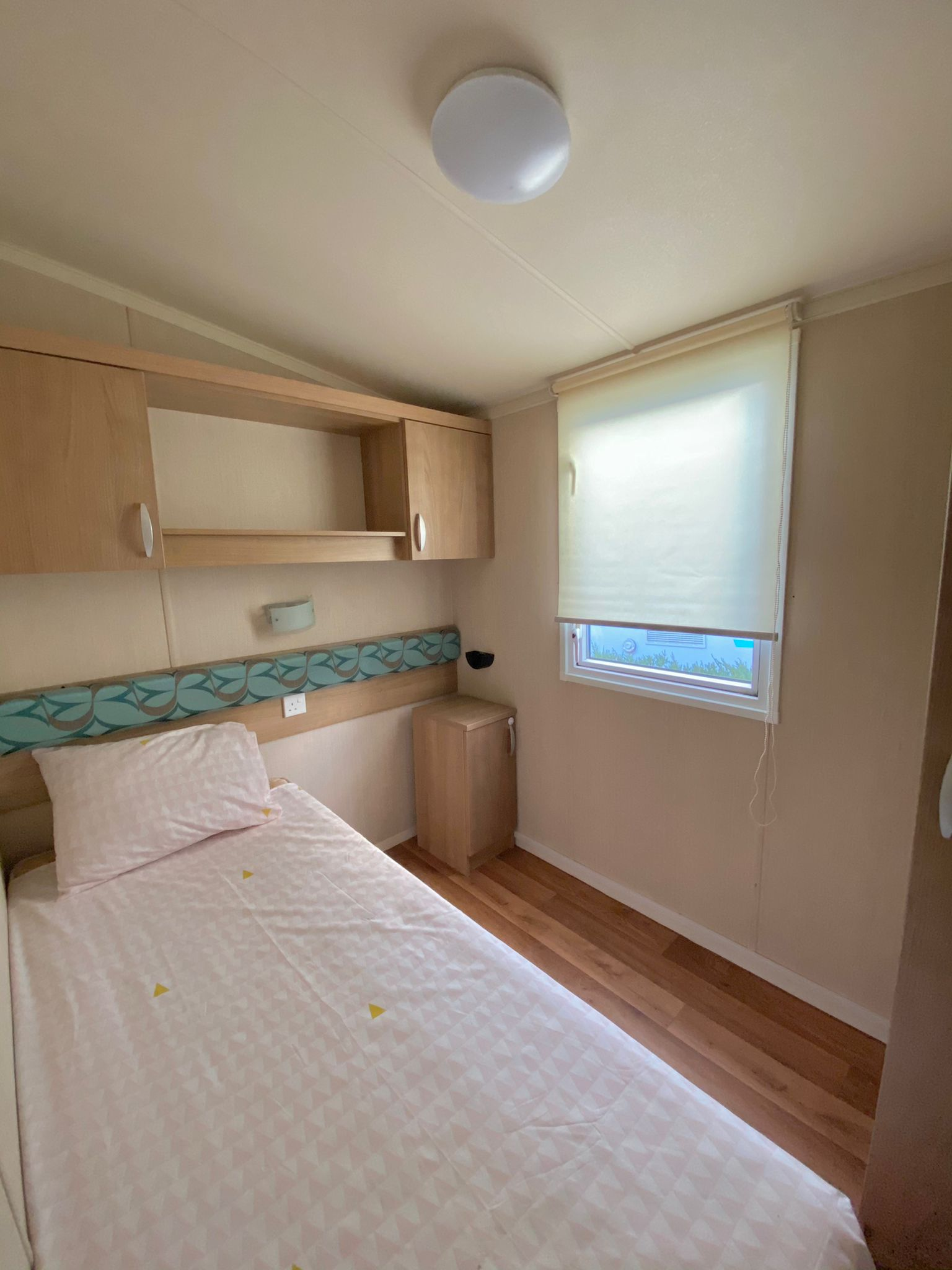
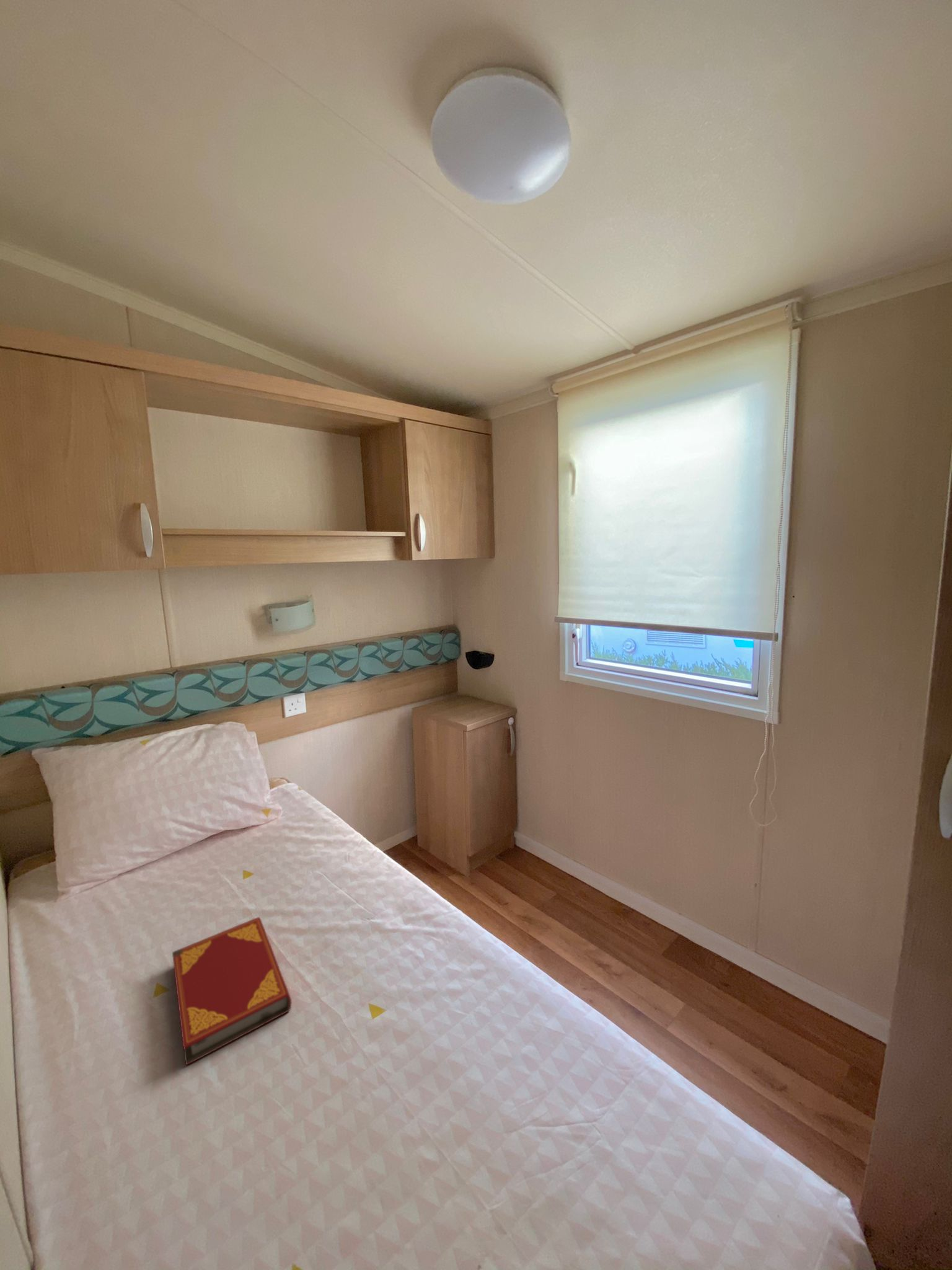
+ hardback book (229, 979)
